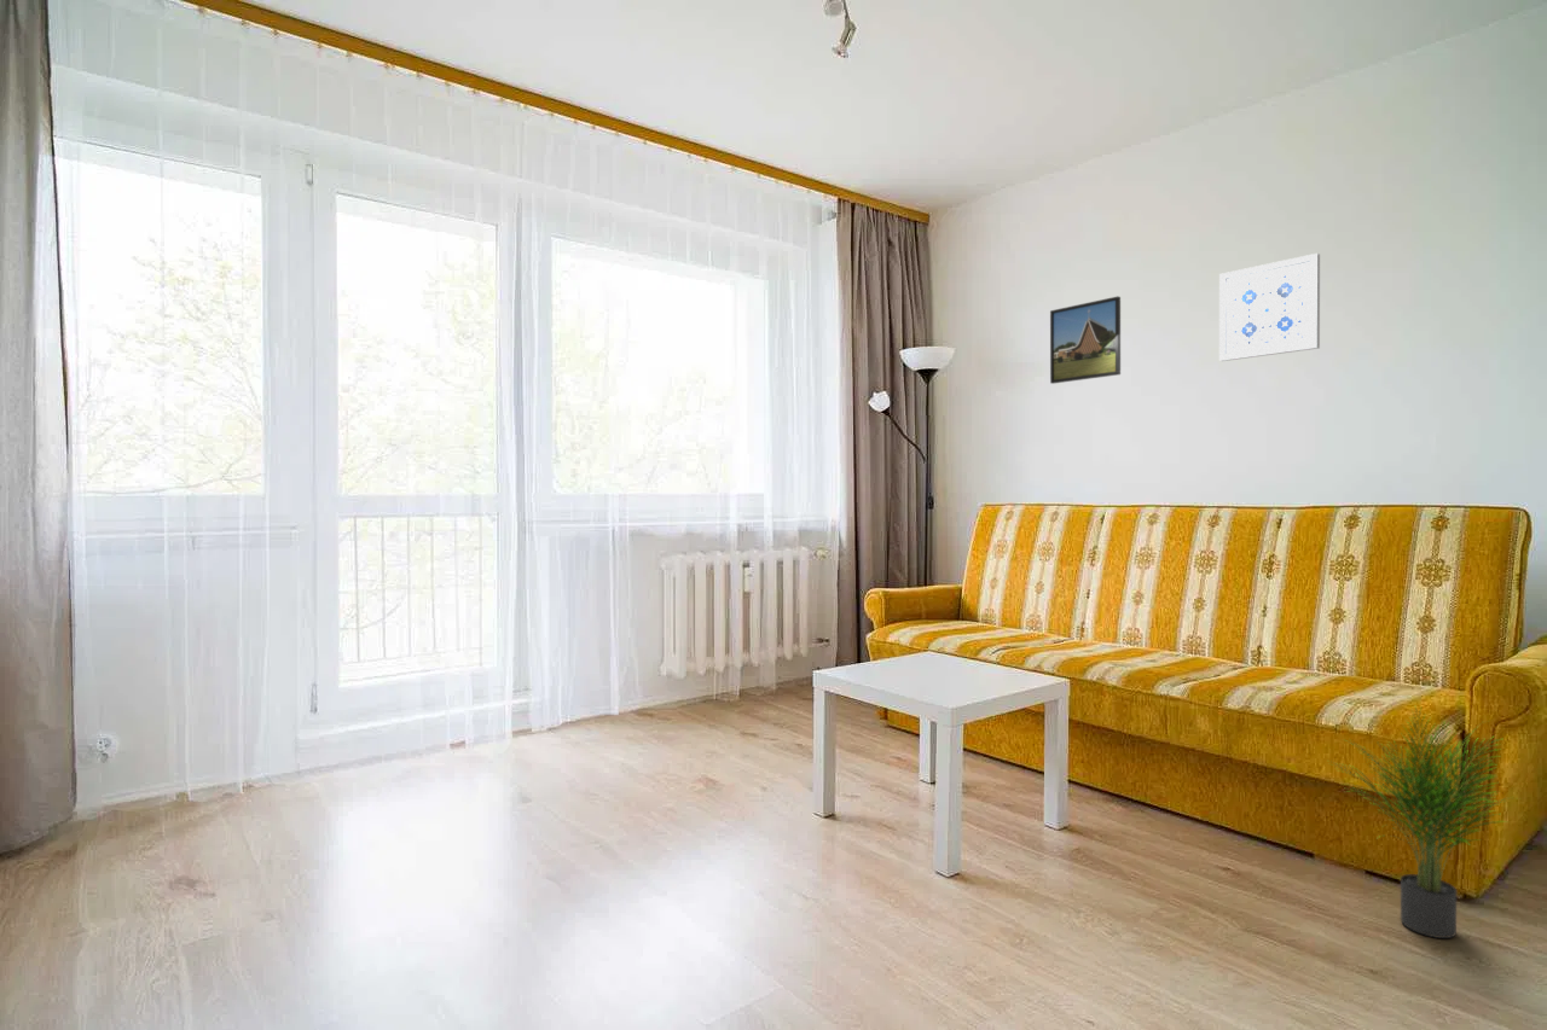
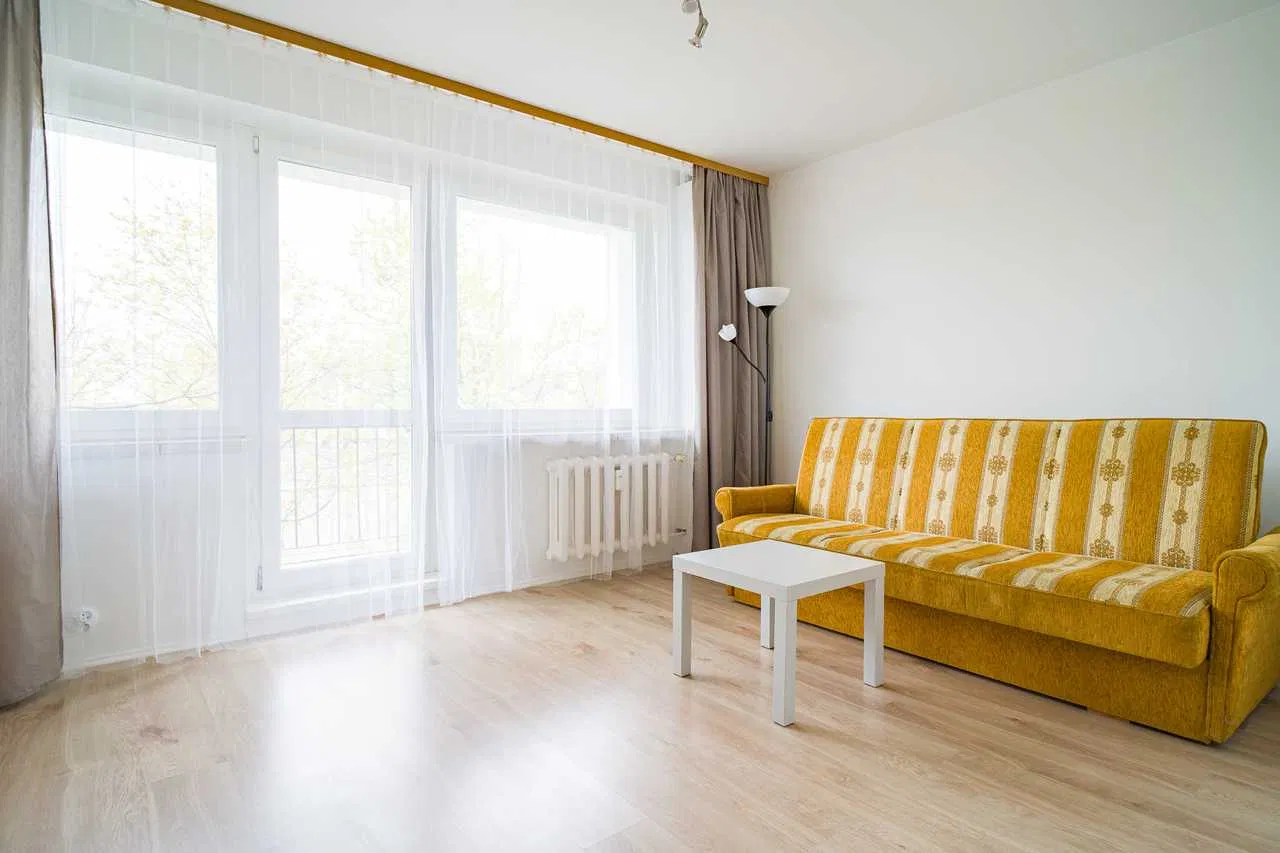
- potted plant (1414, 815)
- wall art (1267, 309)
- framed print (1084, 341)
